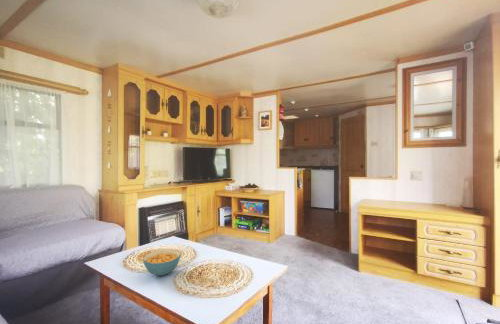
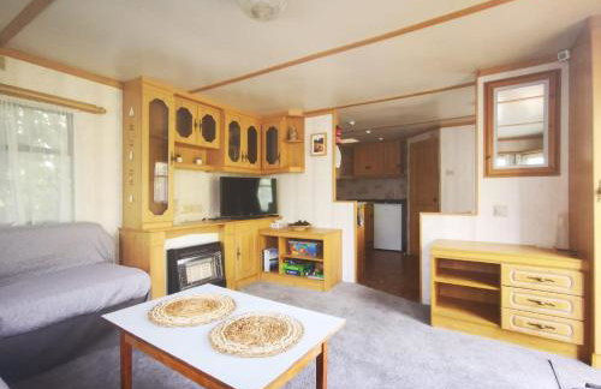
- cereal bowl (162, 264)
